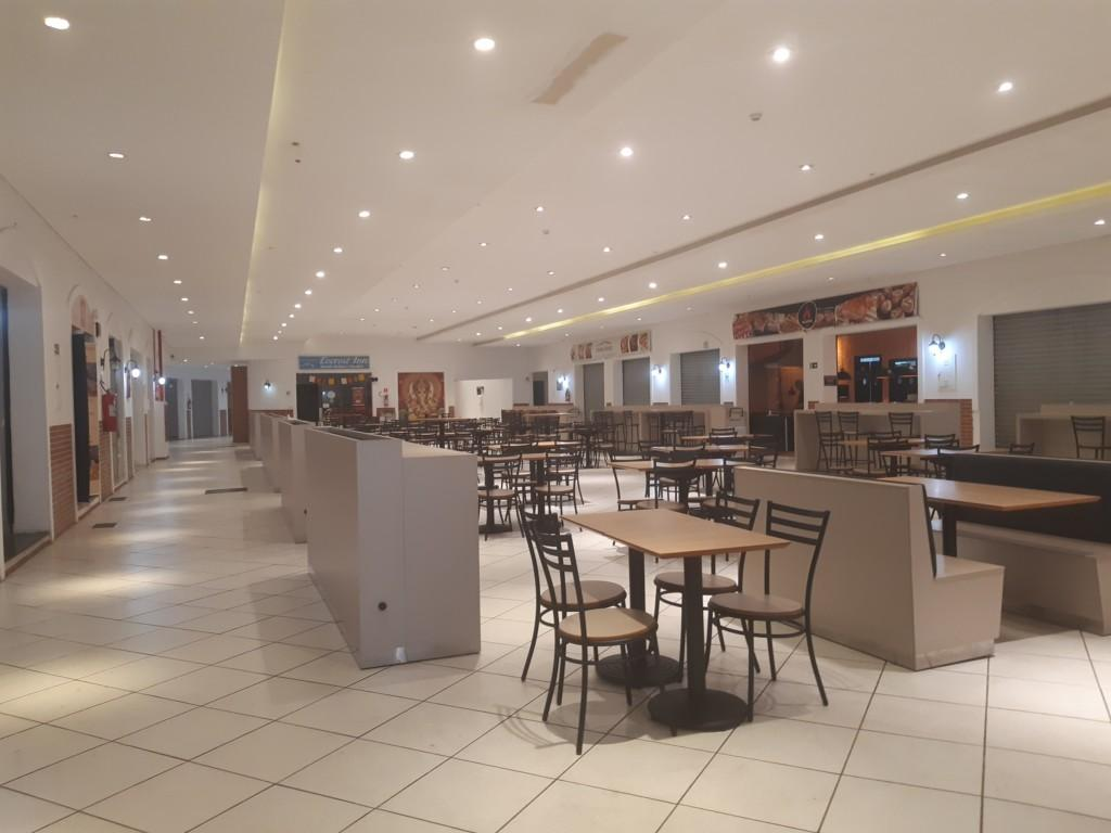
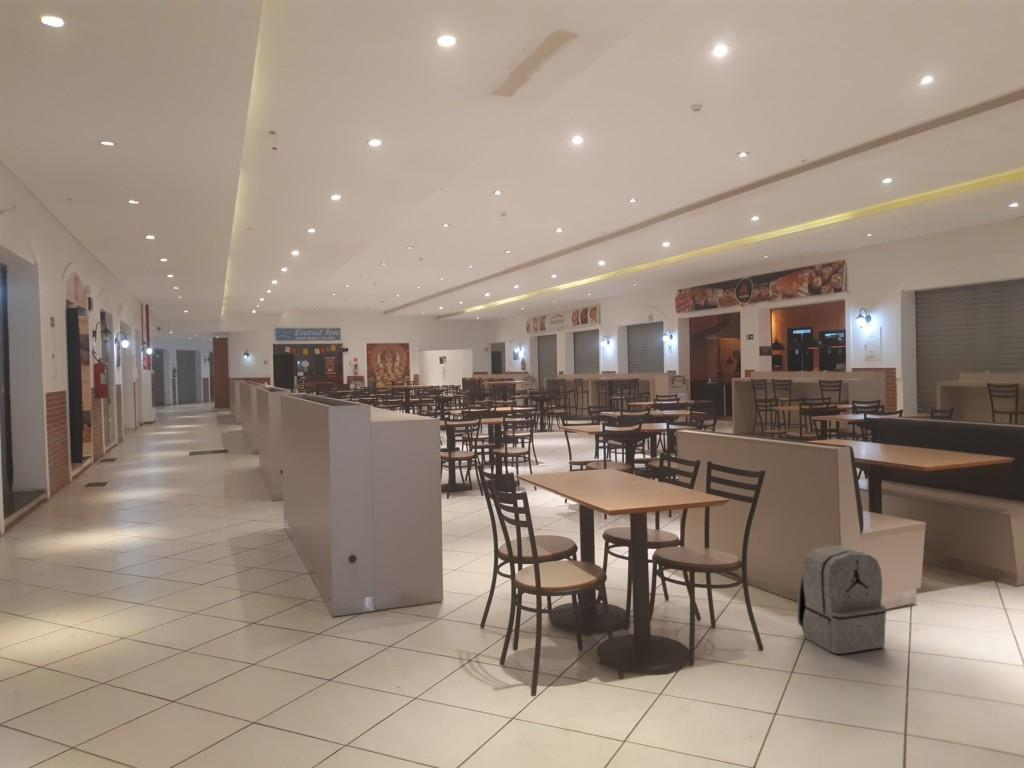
+ backpack (837, 593)
